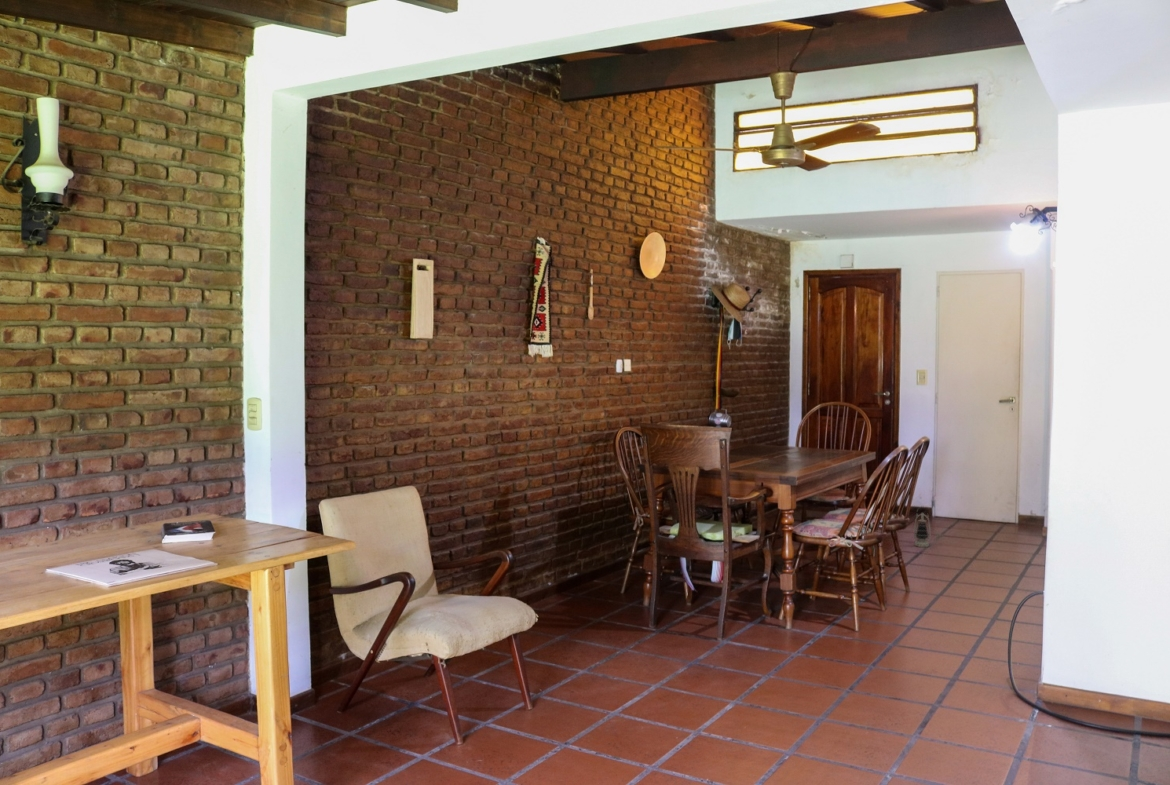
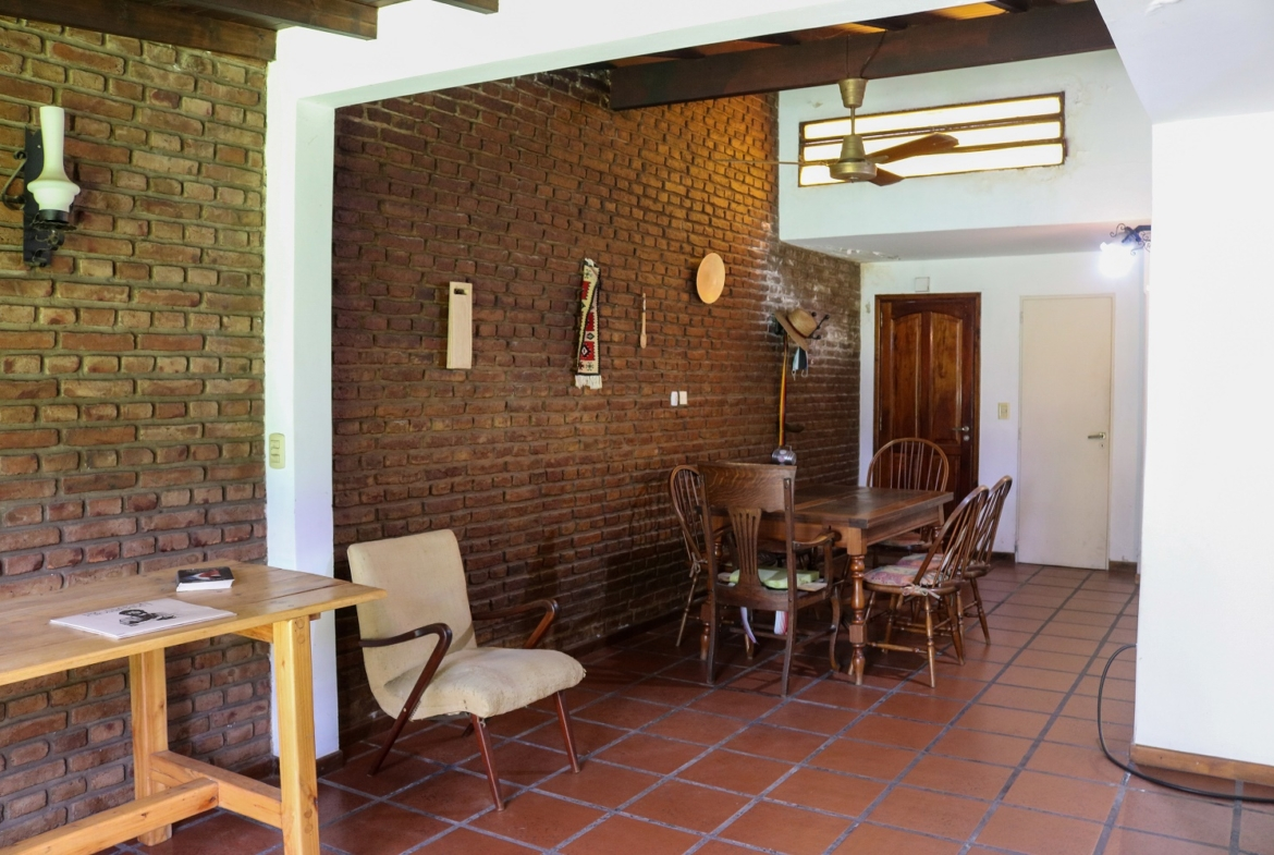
- lantern (922, 525)
